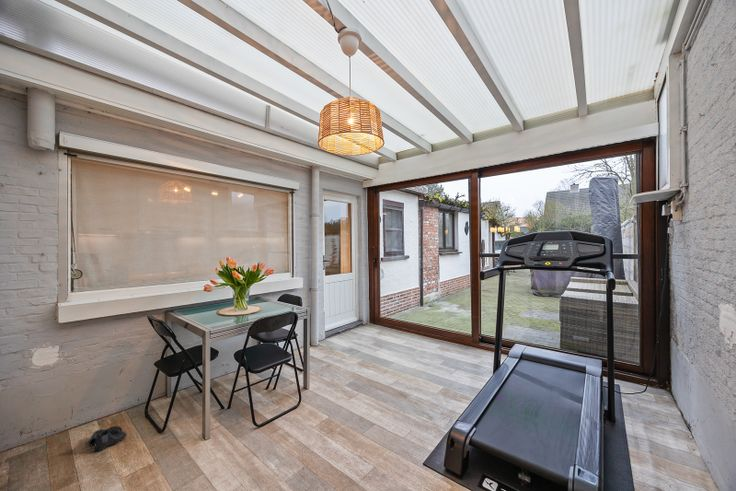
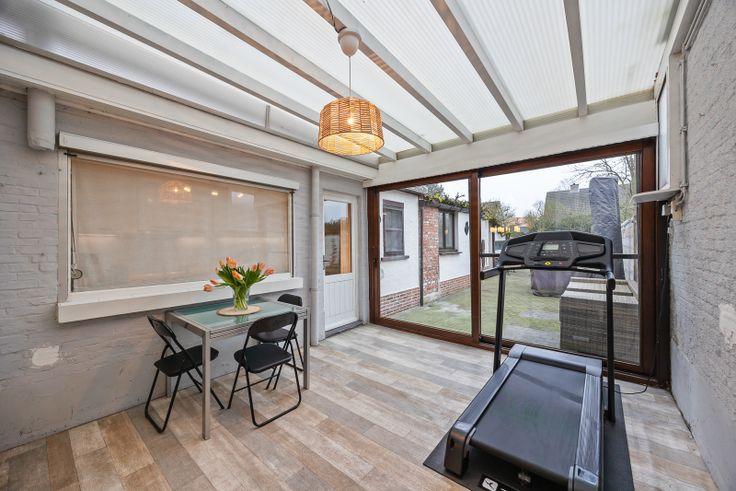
- boots (105, 433)
